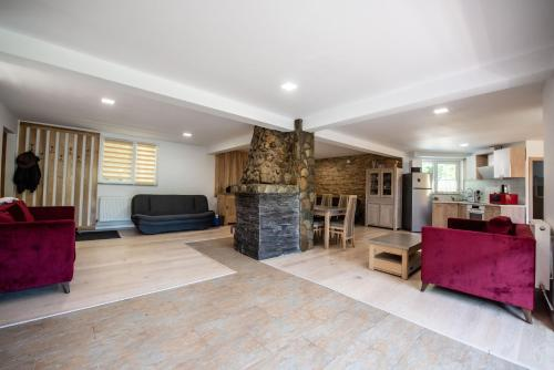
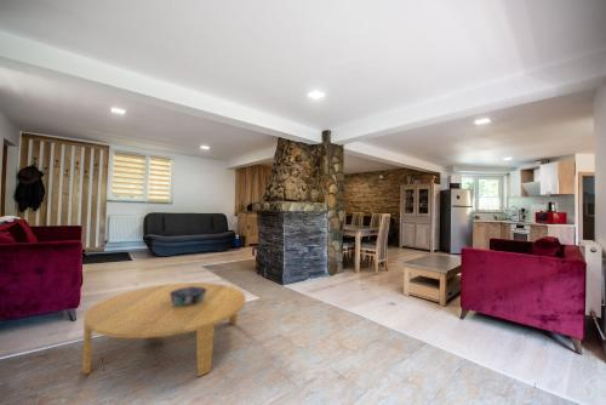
+ coffee table (173, 321)
+ decorative bowl (188, 296)
